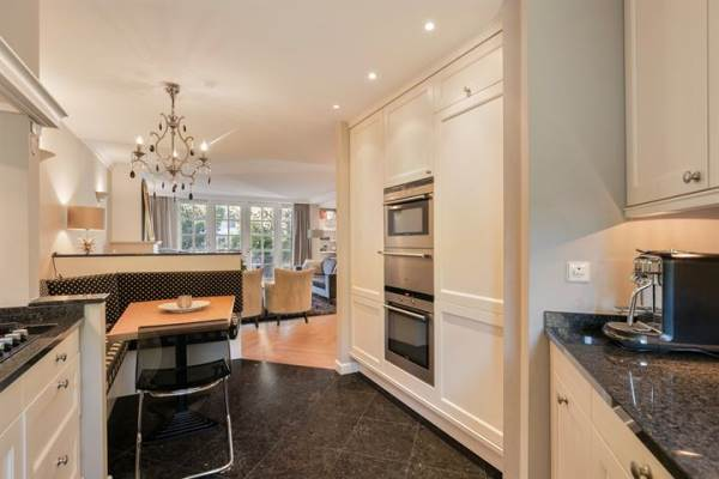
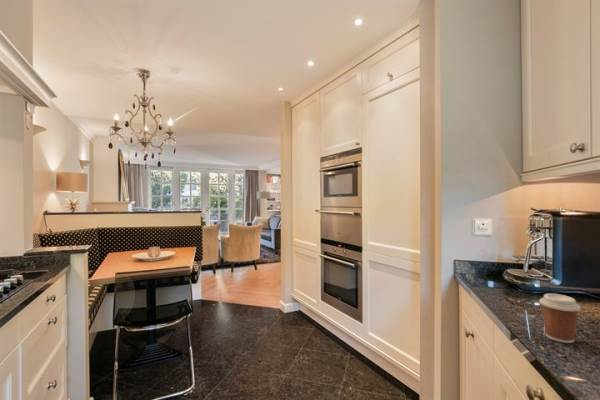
+ coffee cup (559, 317)
